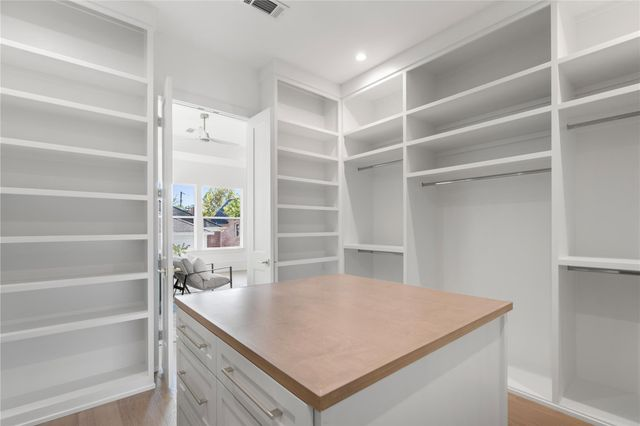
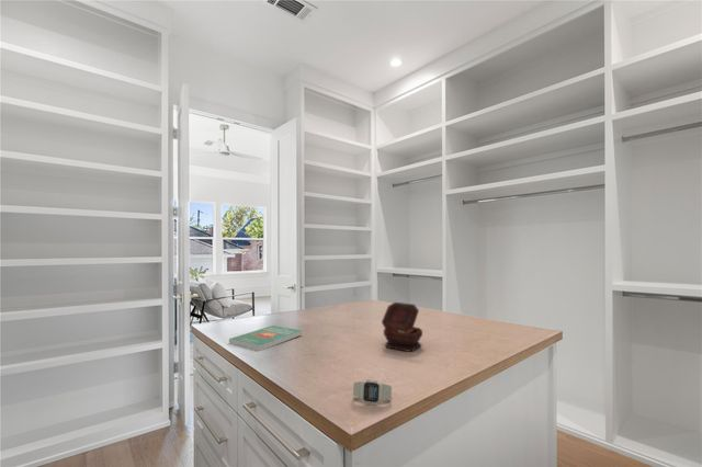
+ wristwatch (372, 387)
+ jewelry box (403, 324)
+ book (267, 337)
